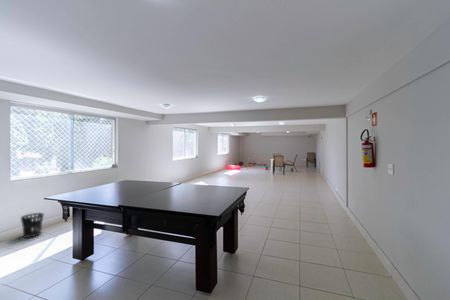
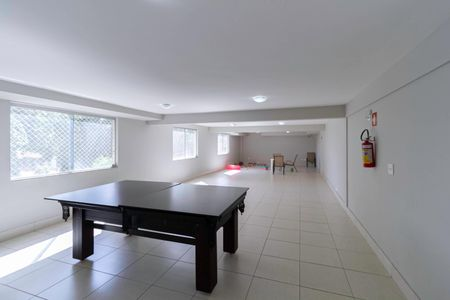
- wastebasket (32, 225)
